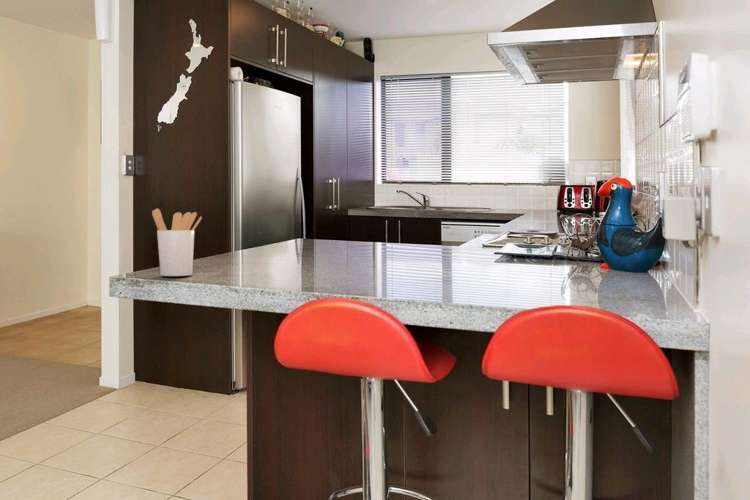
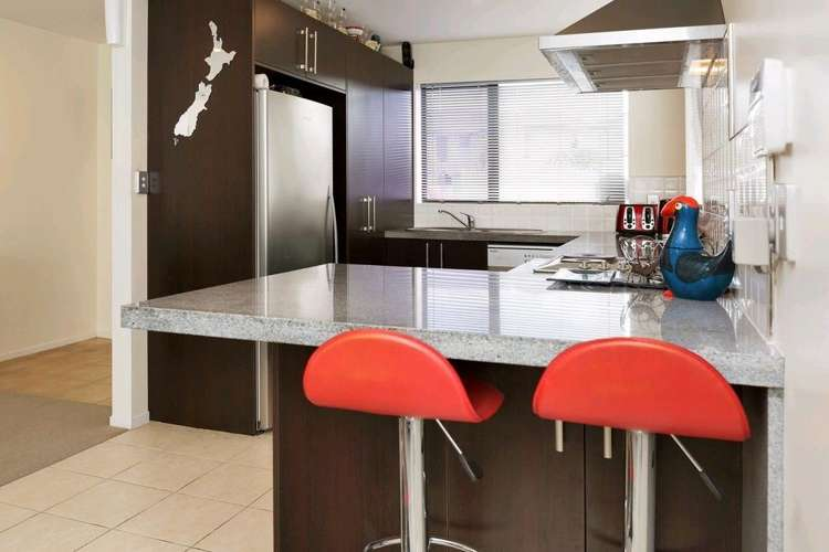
- utensil holder (179, 241)
